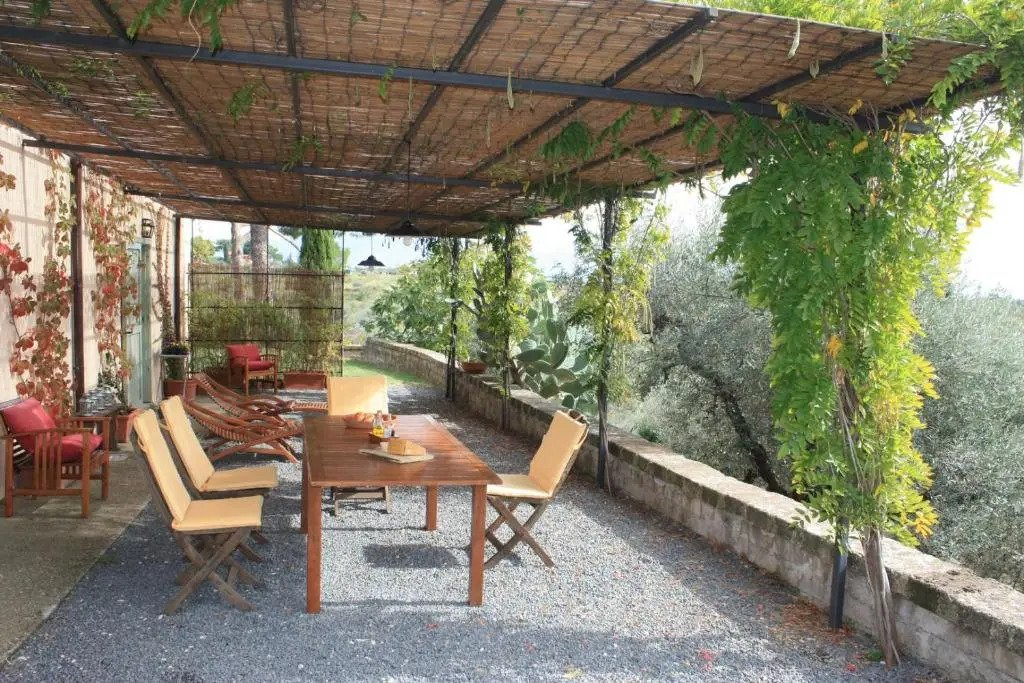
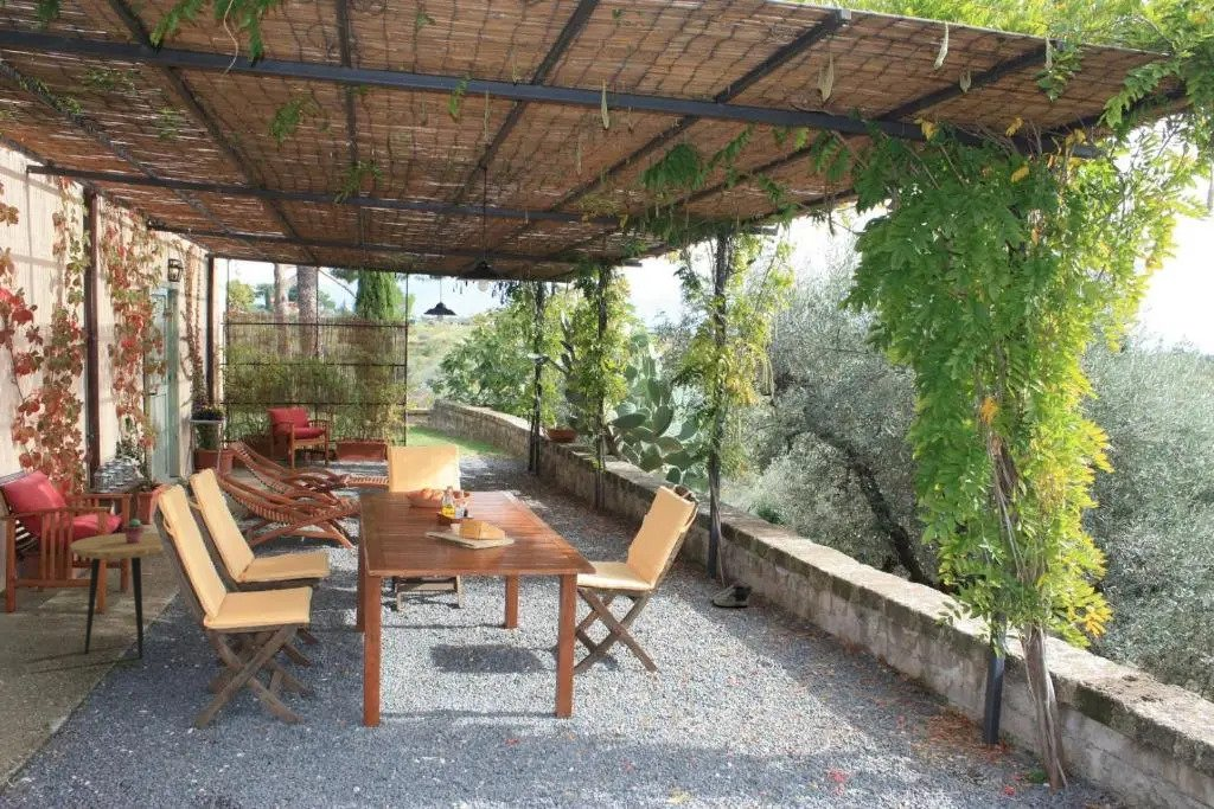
+ potted succulent (133, 529)
+ shoe (733, 593)
+ side table (134, 596)
